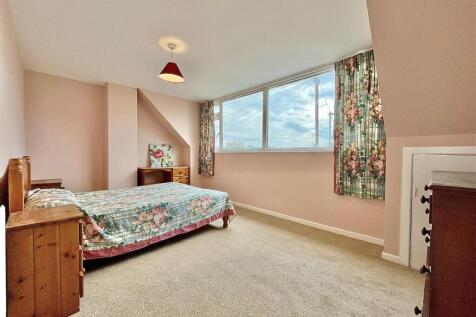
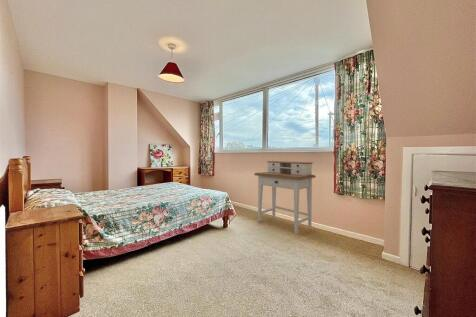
+ desk (285, 188)
